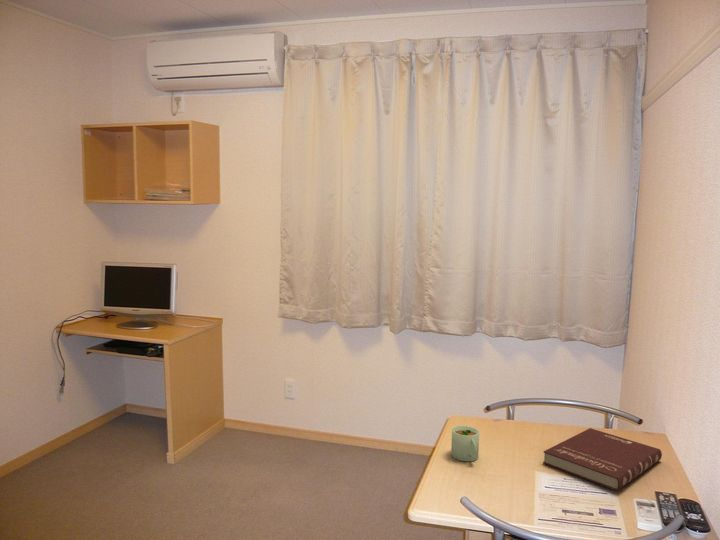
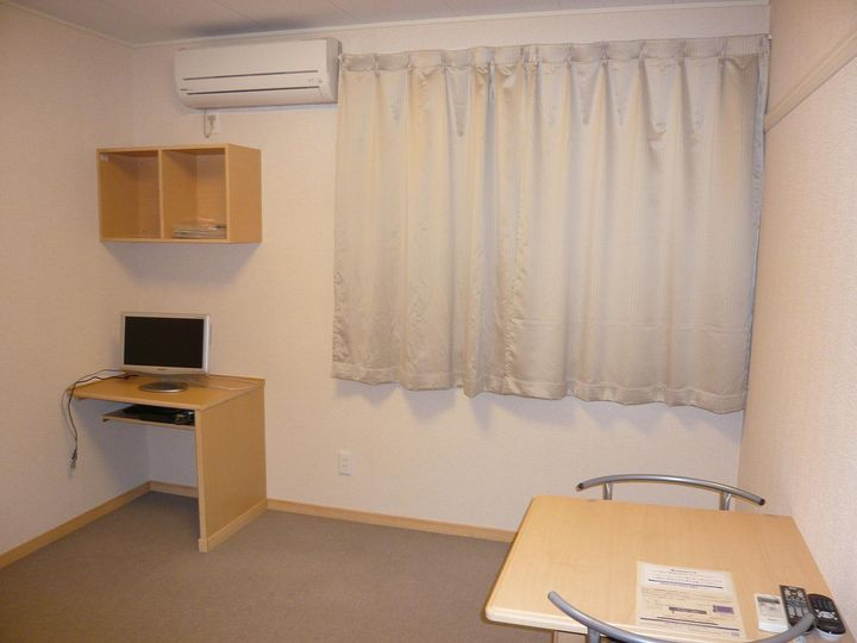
- book (602, 456)
- mug (466, 444)
